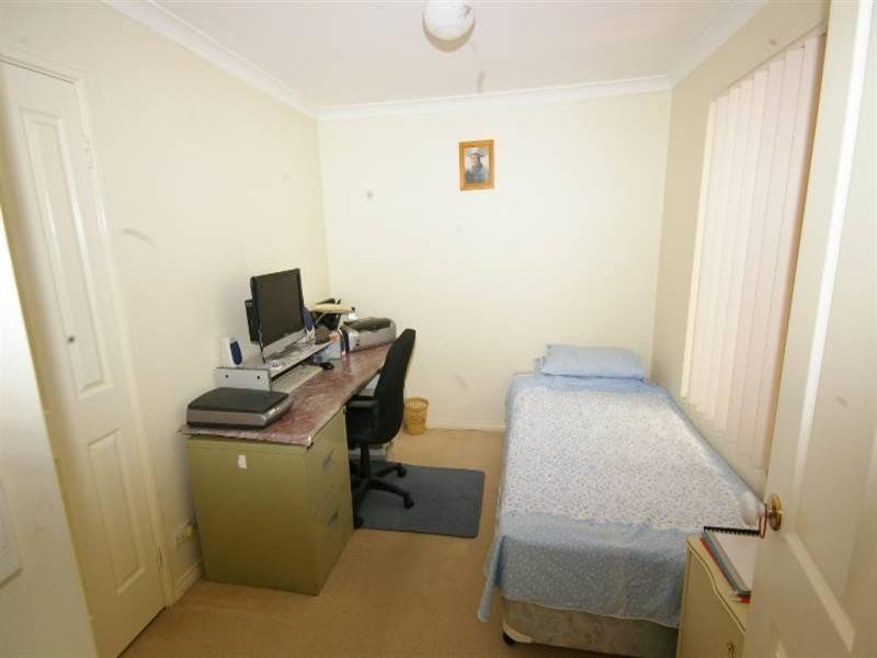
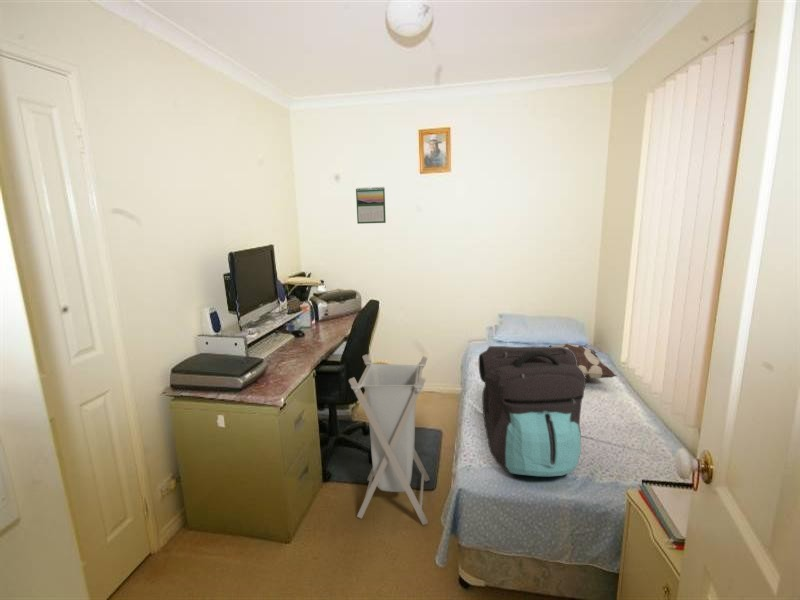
+ backpack (527, 400)
+ decorative pillow (576, 359)
+ calendar (370, 205)
+ laundry hamper (393, 434)
